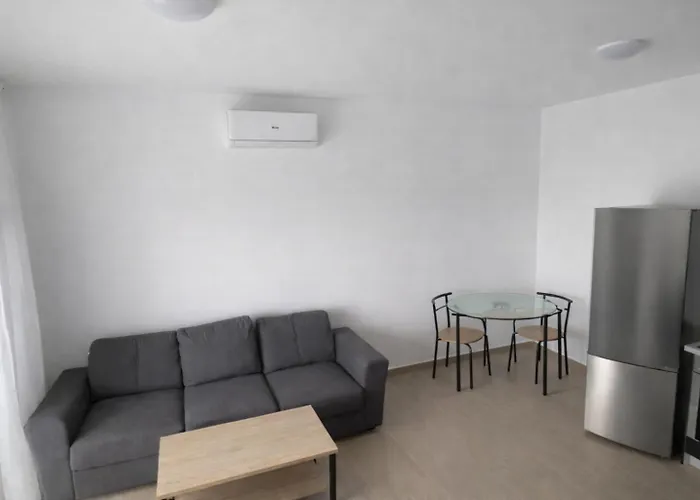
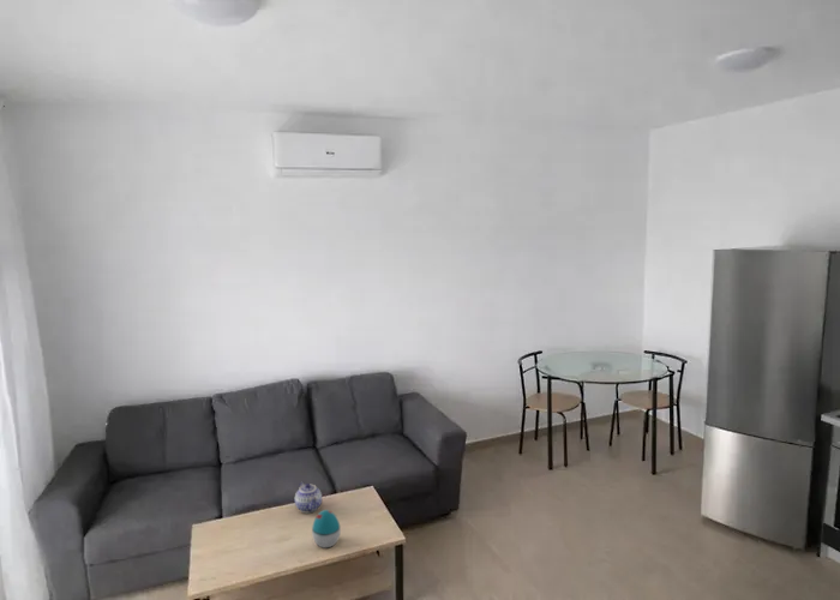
+ decorative egg (325, 527)
+ teapot (307, 496)
